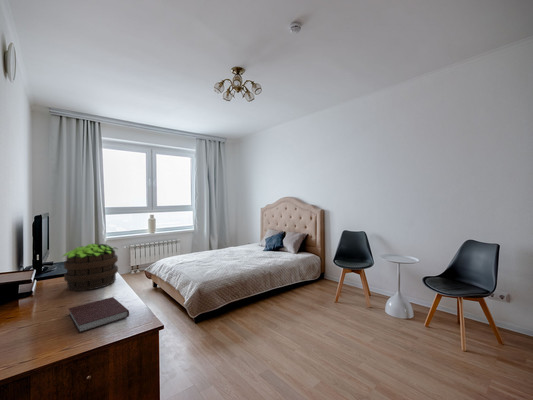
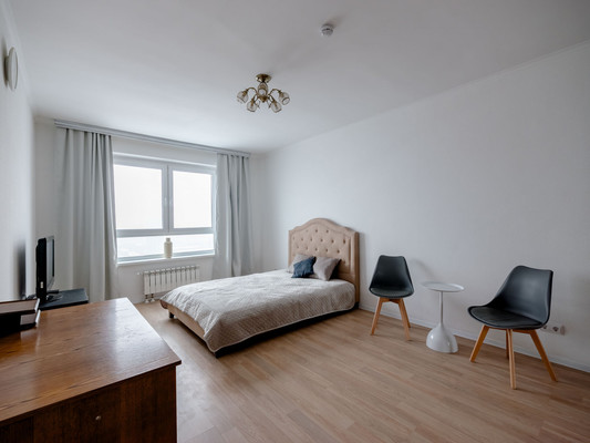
- notebook (98, 312)
- potted plant (92, 263)
